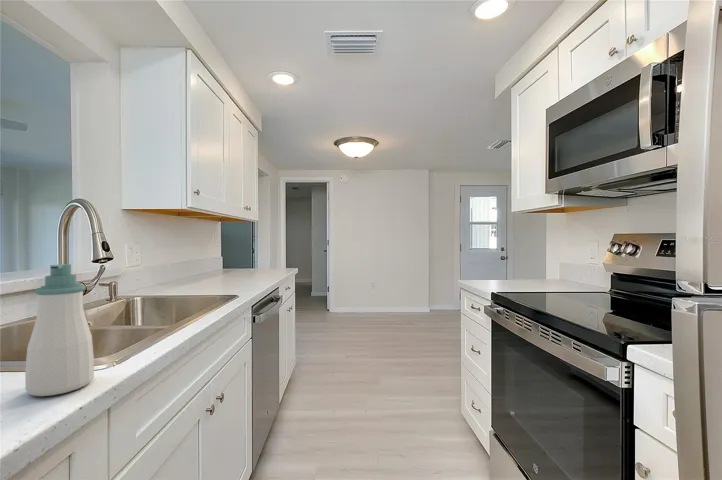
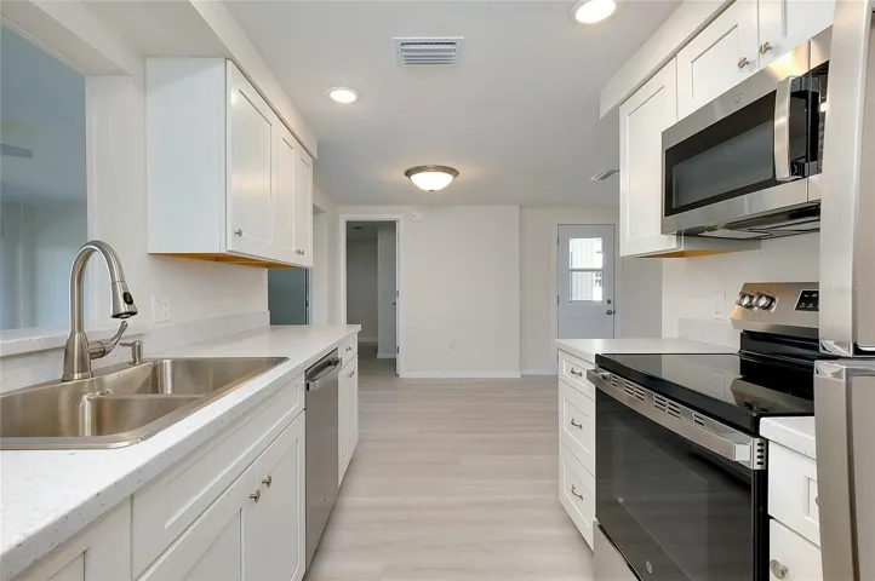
- soap bottle (61, 325)
